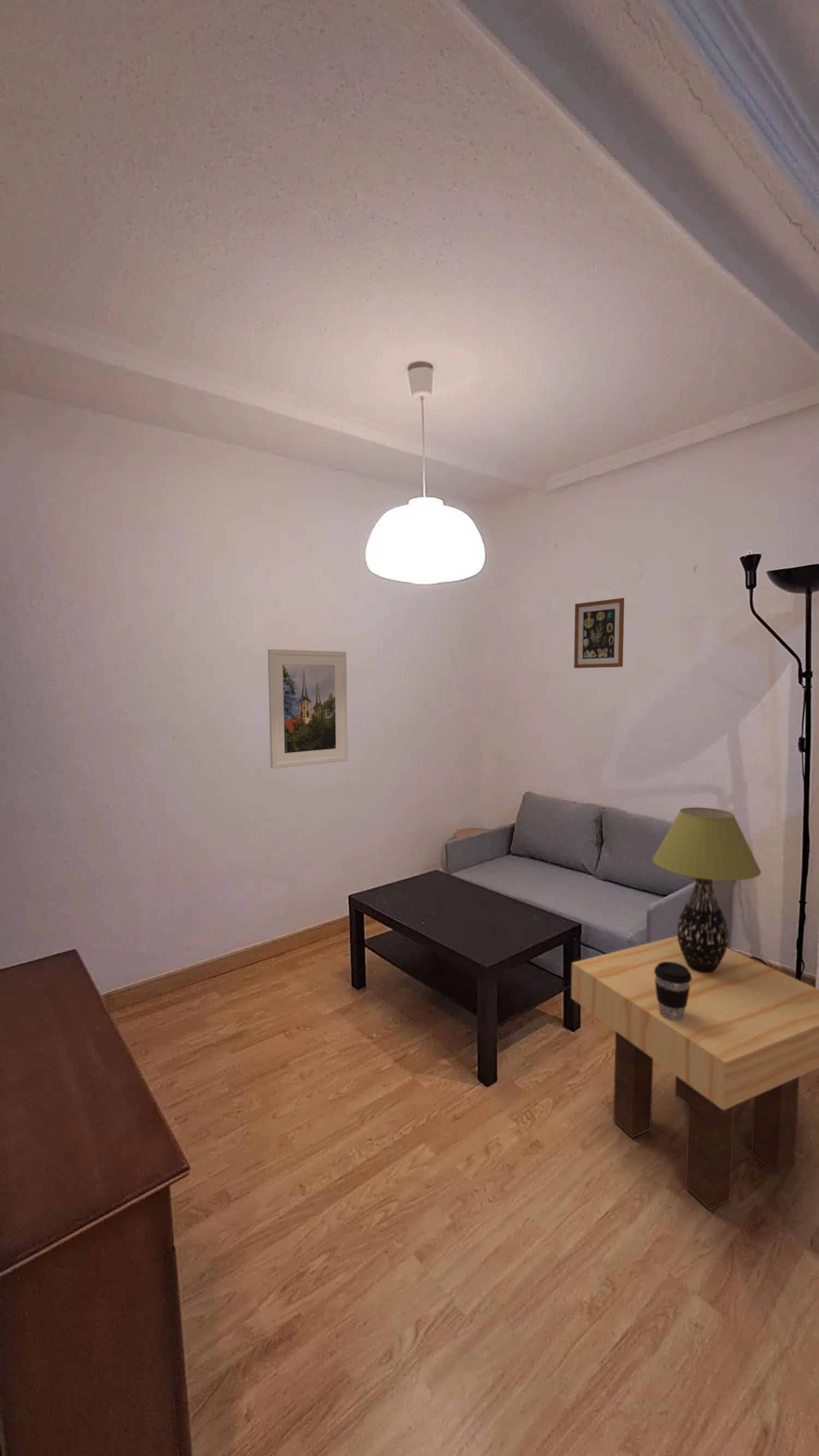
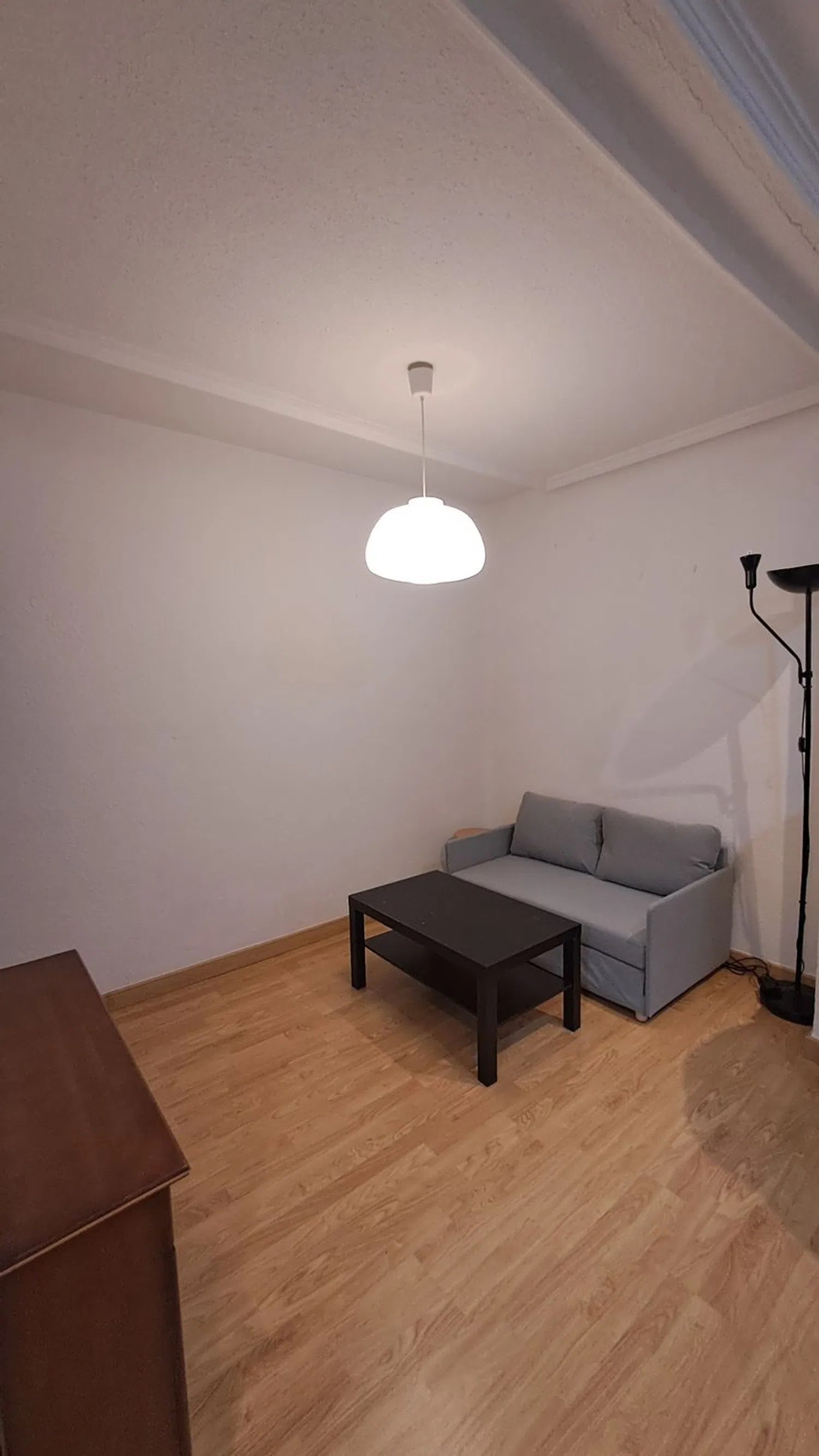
- coffee cup (672, 991)
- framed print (310, 708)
- wall art (598, 634)
- side table (702, 1063)
- table lamp (704, 890)
